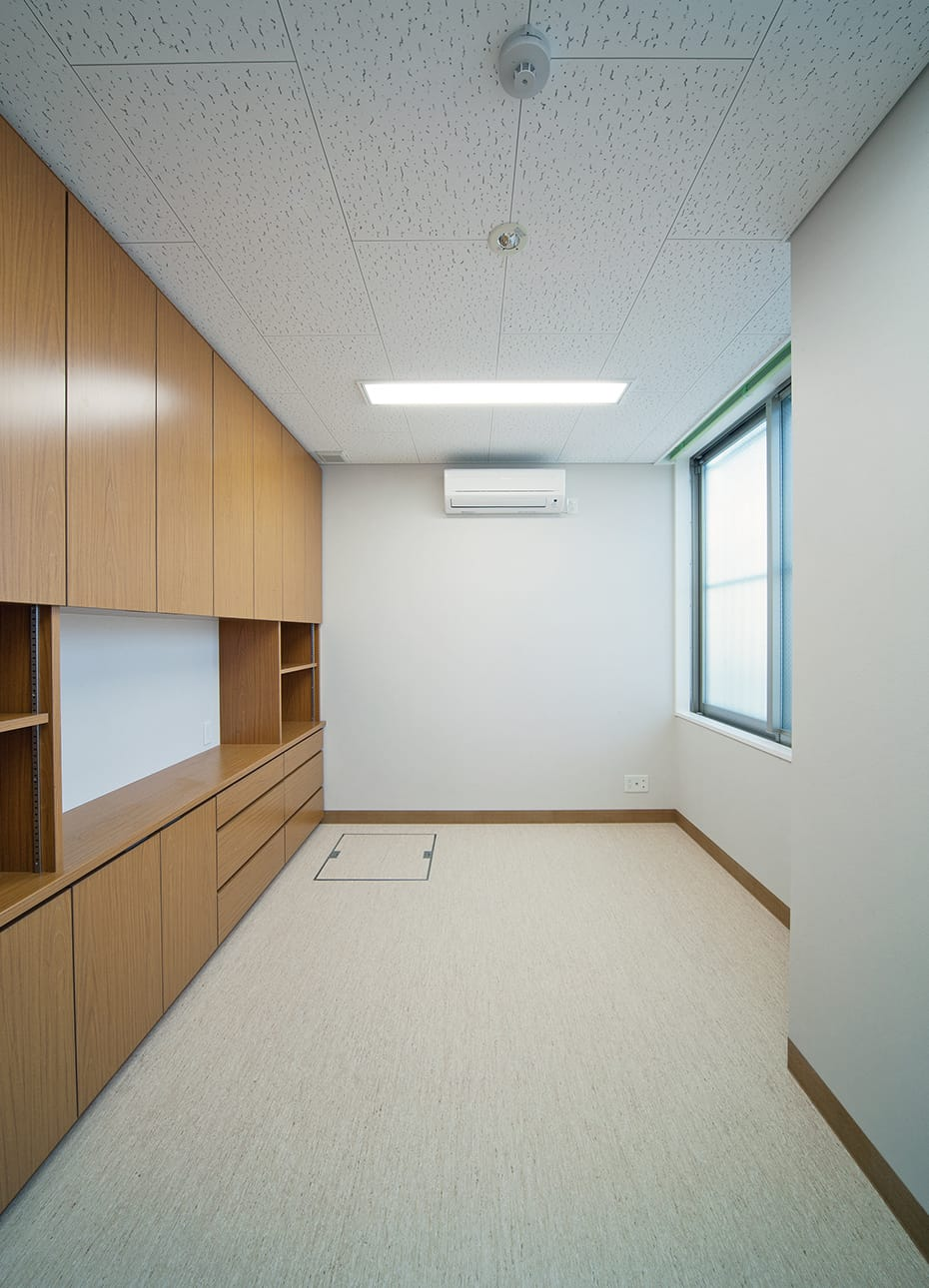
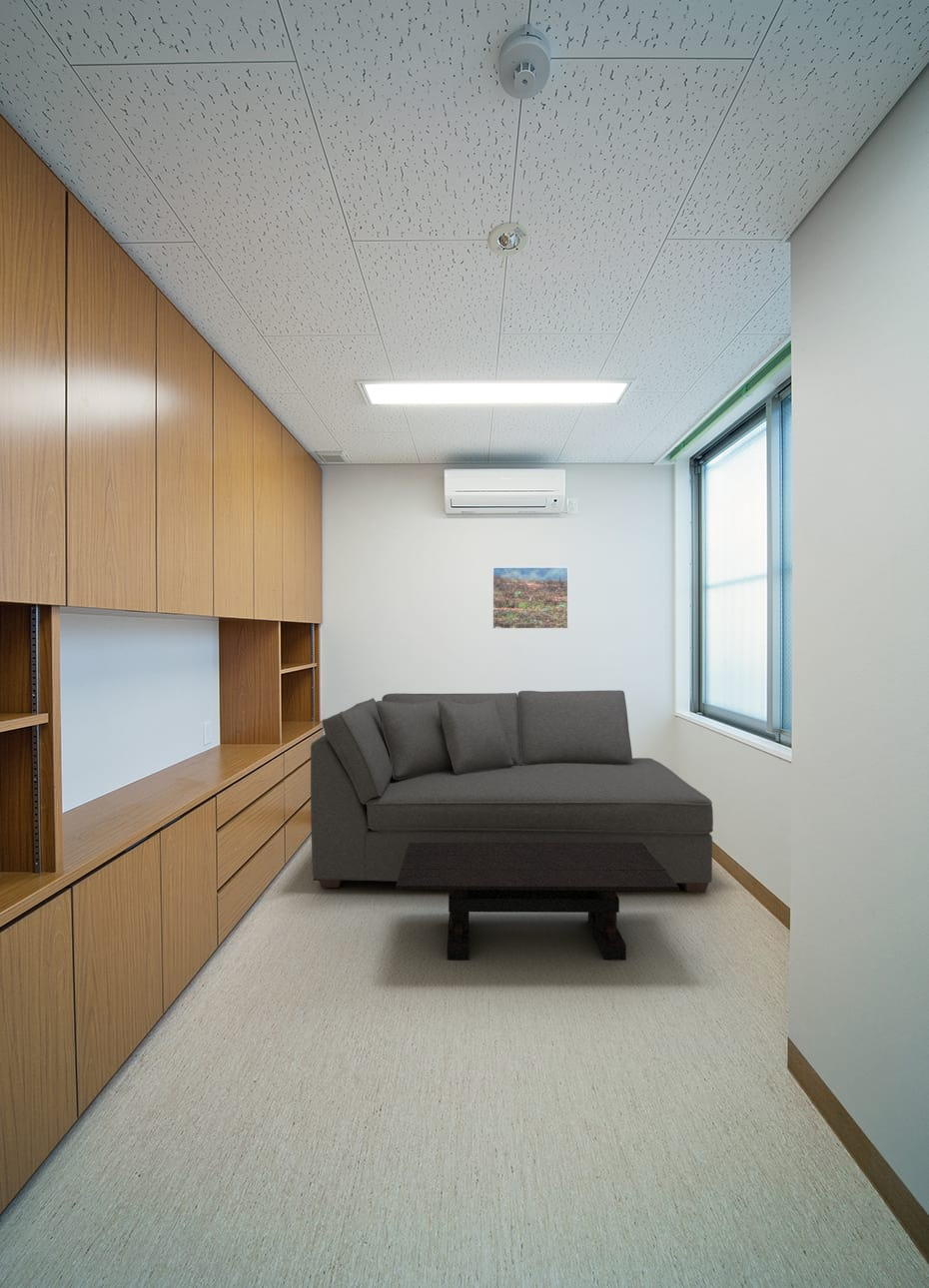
+ sofa (506, 776)
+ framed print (529, 598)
+ coffee table (530, 900)
